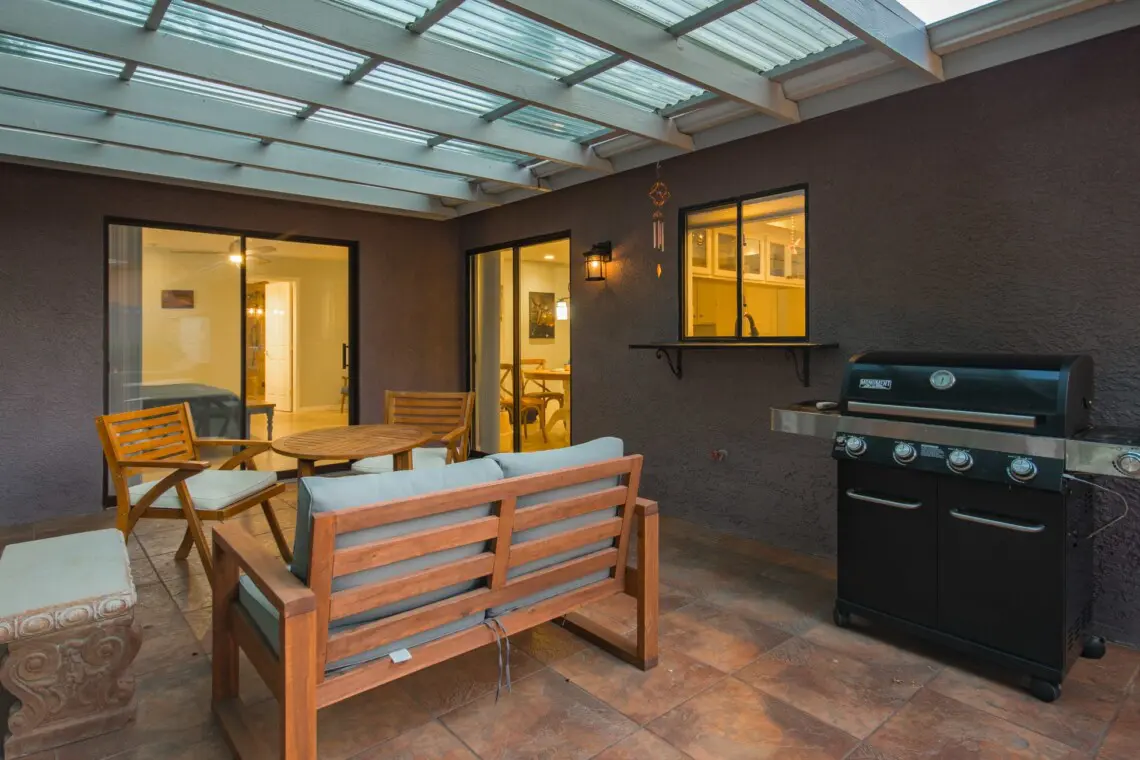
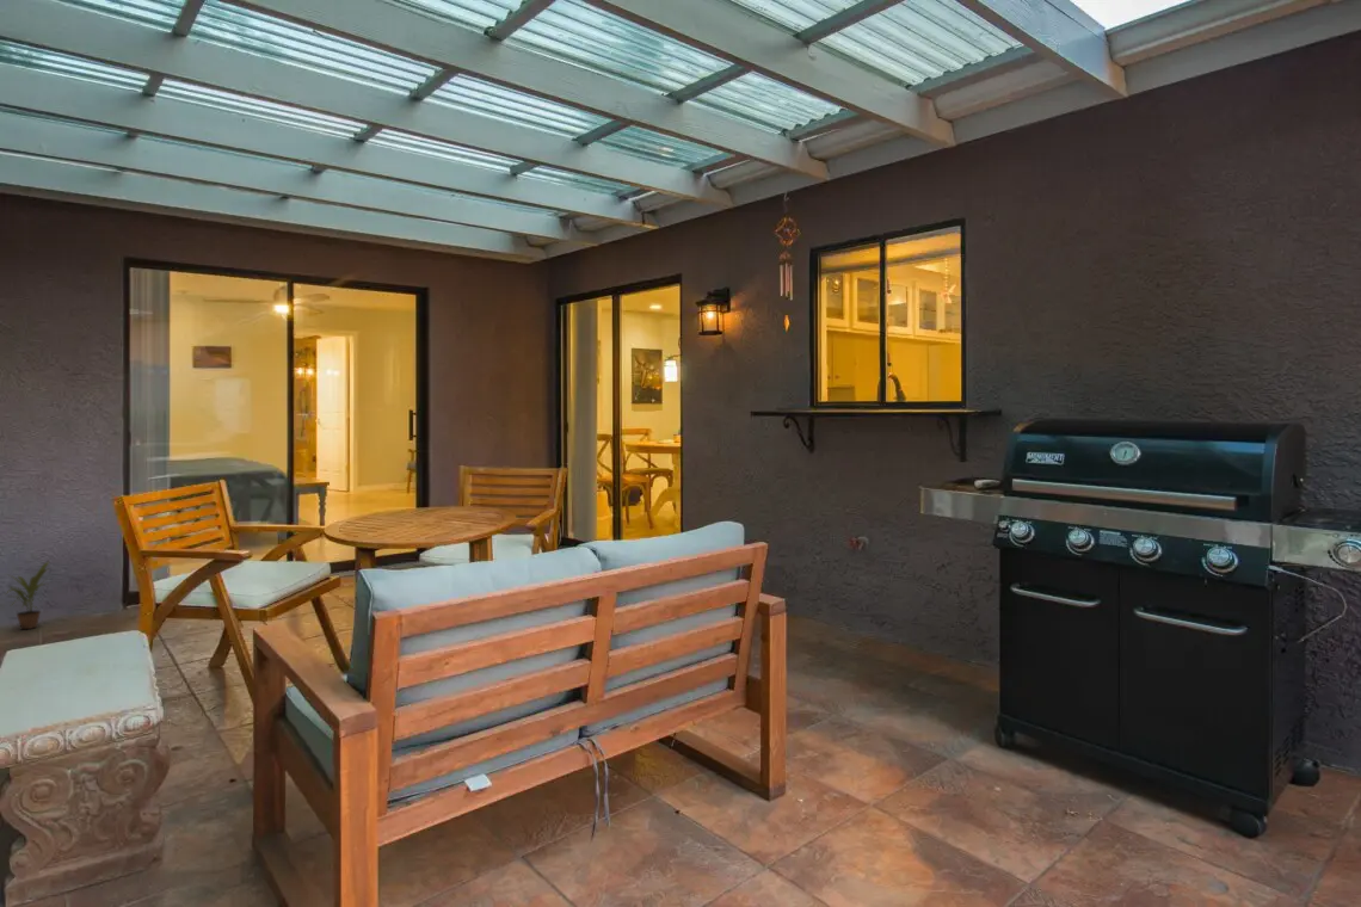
+ potted plant (32, 596)
